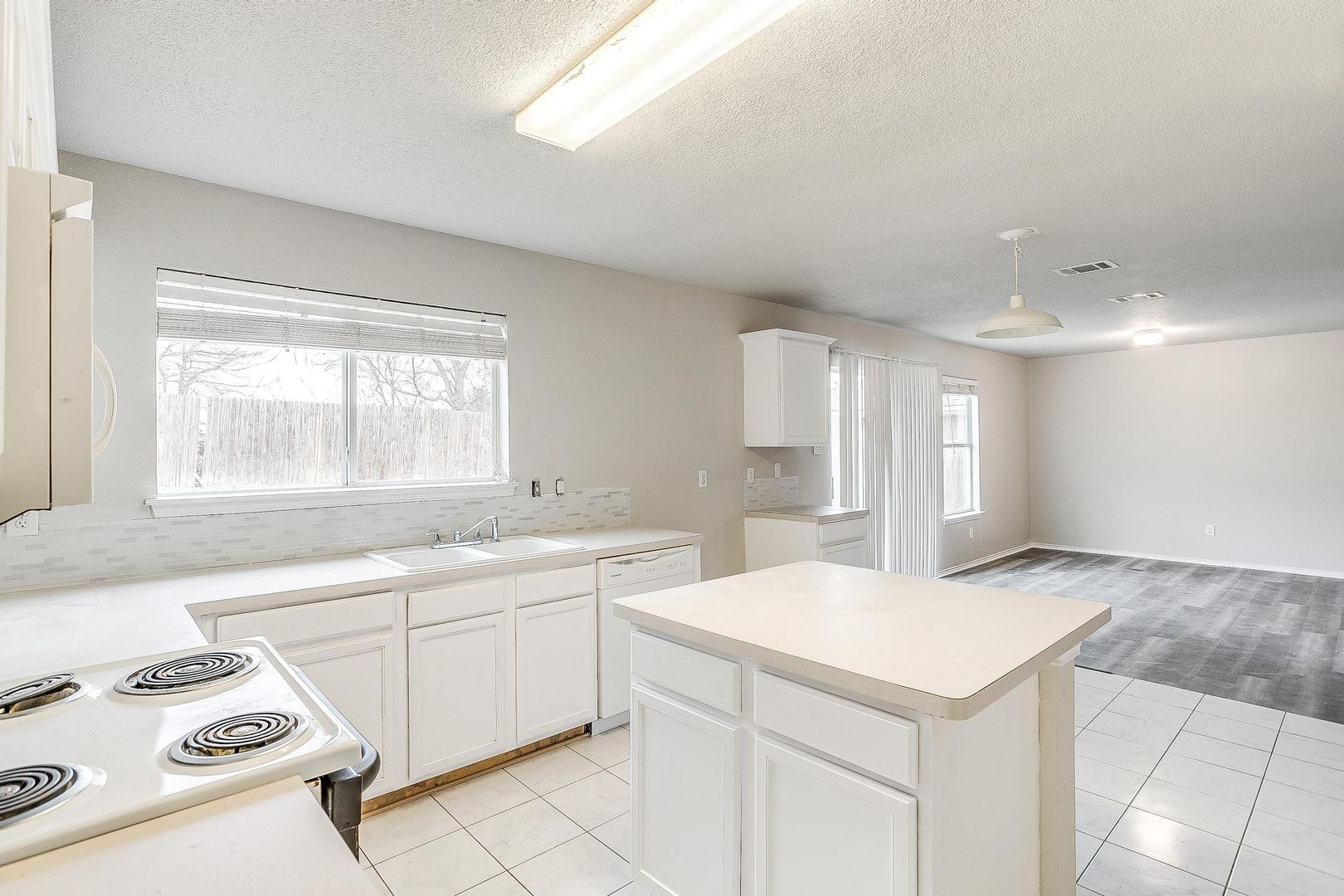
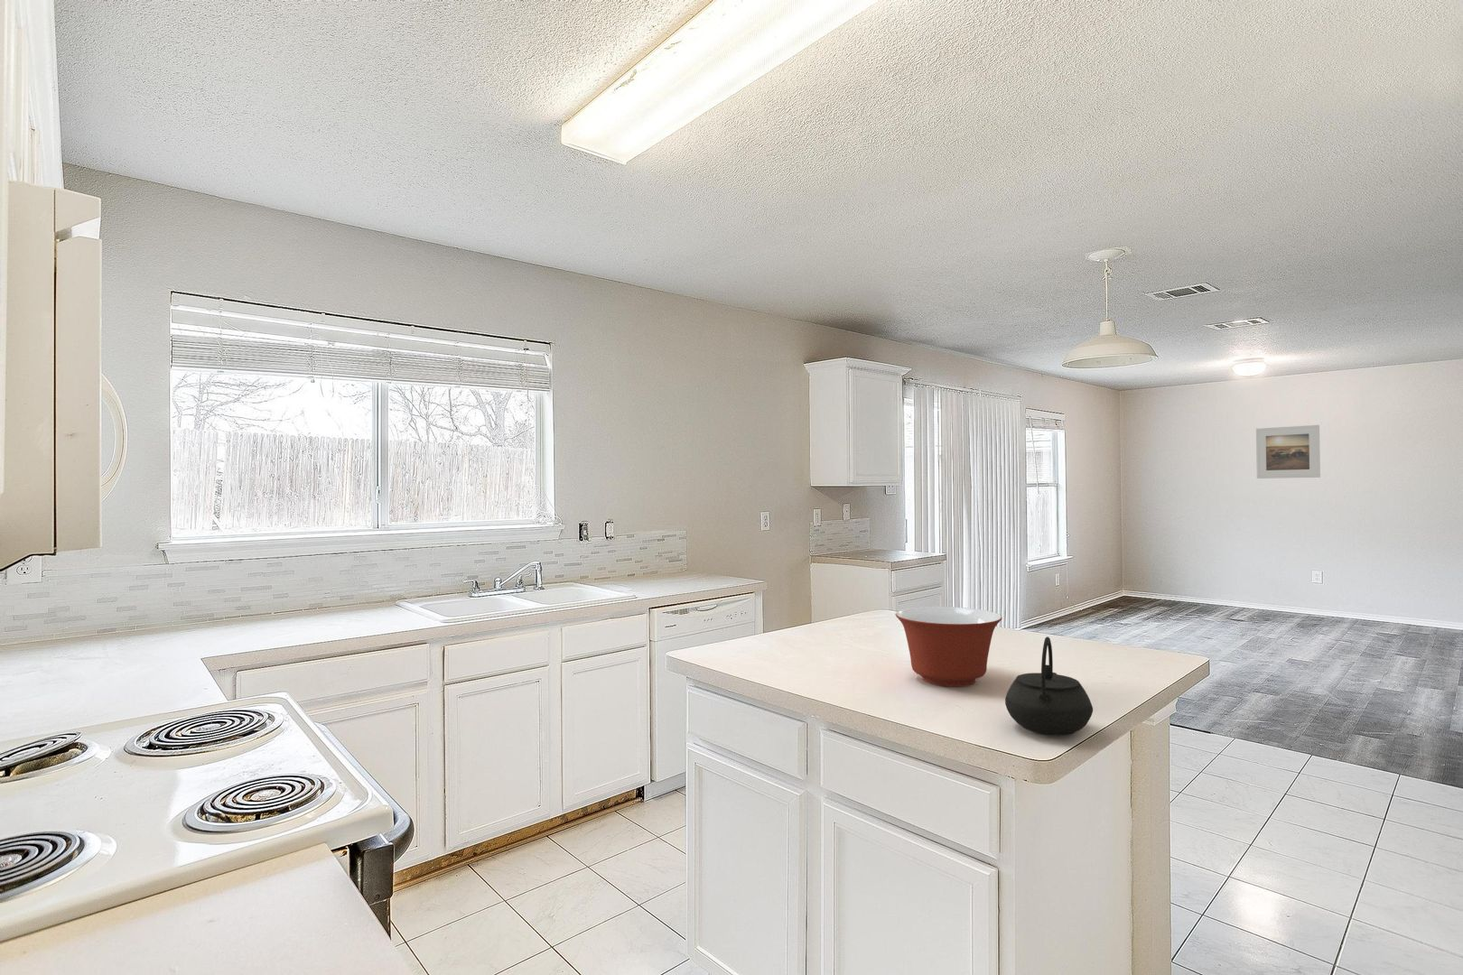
+ kettle (1047, 681)
+ mixing bowl (947, 646)
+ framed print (1287, 453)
